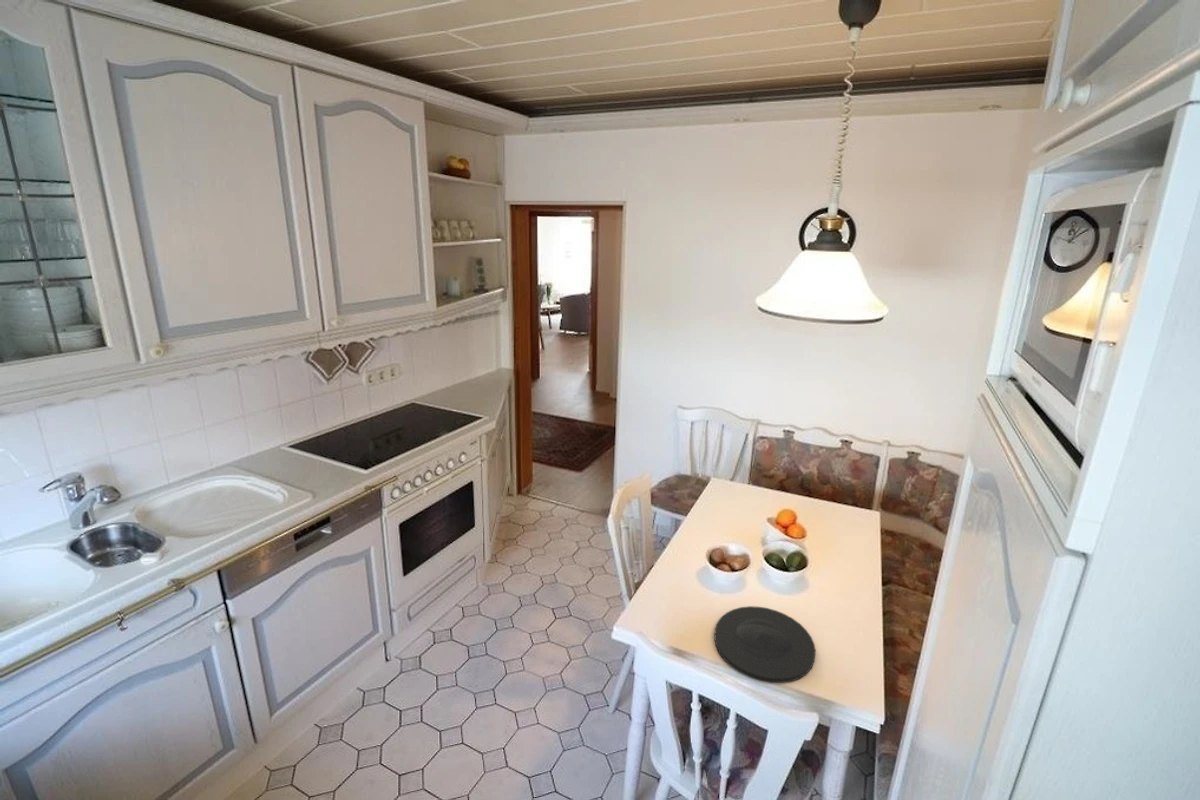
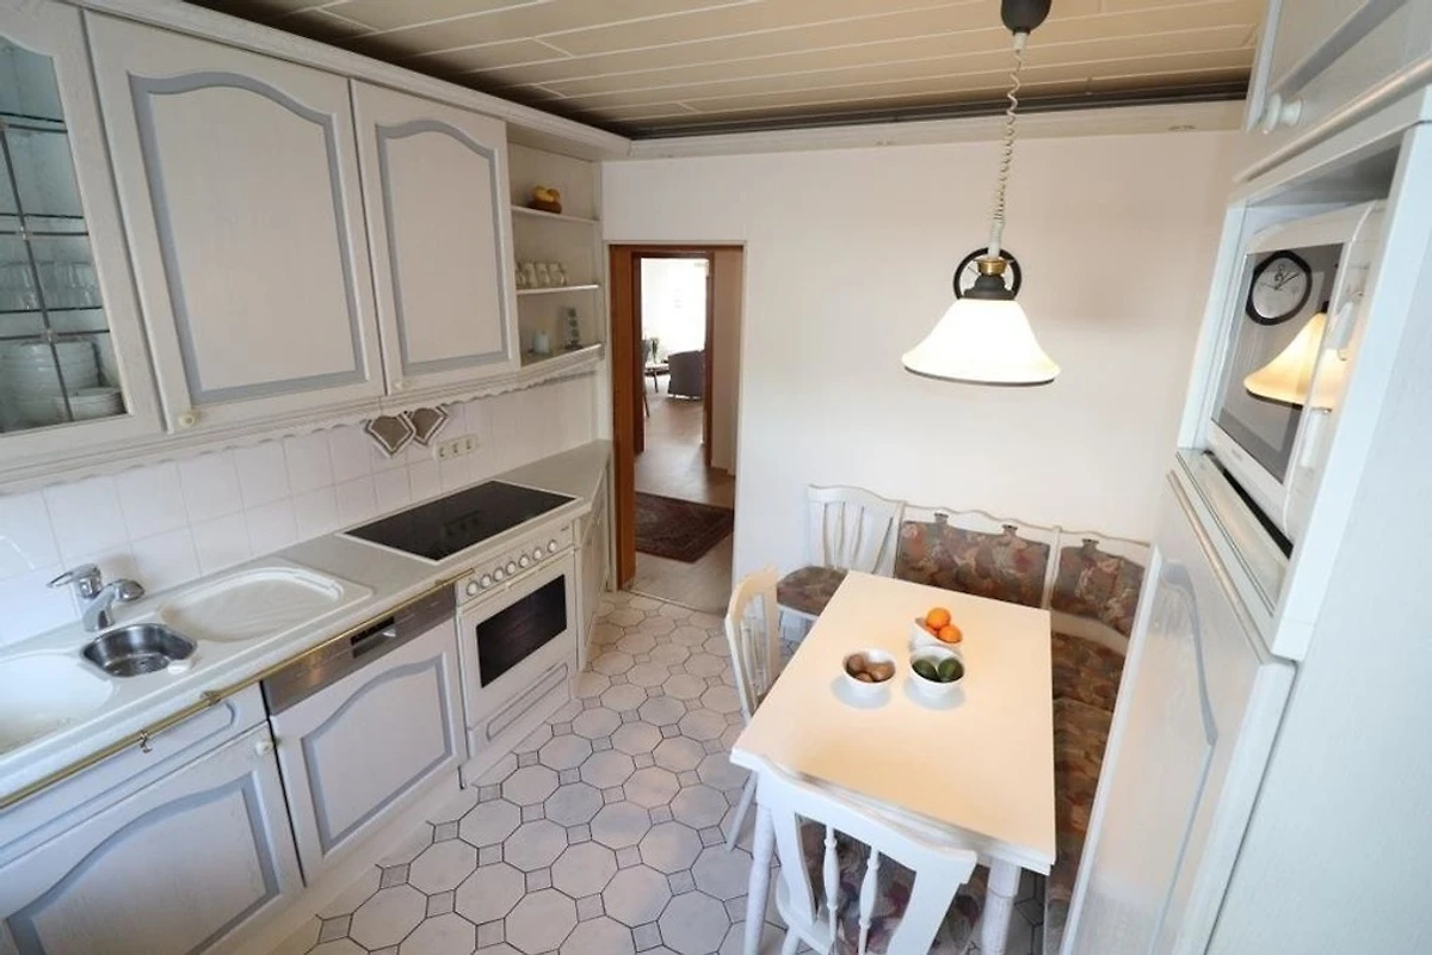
- plate (764, 638)
